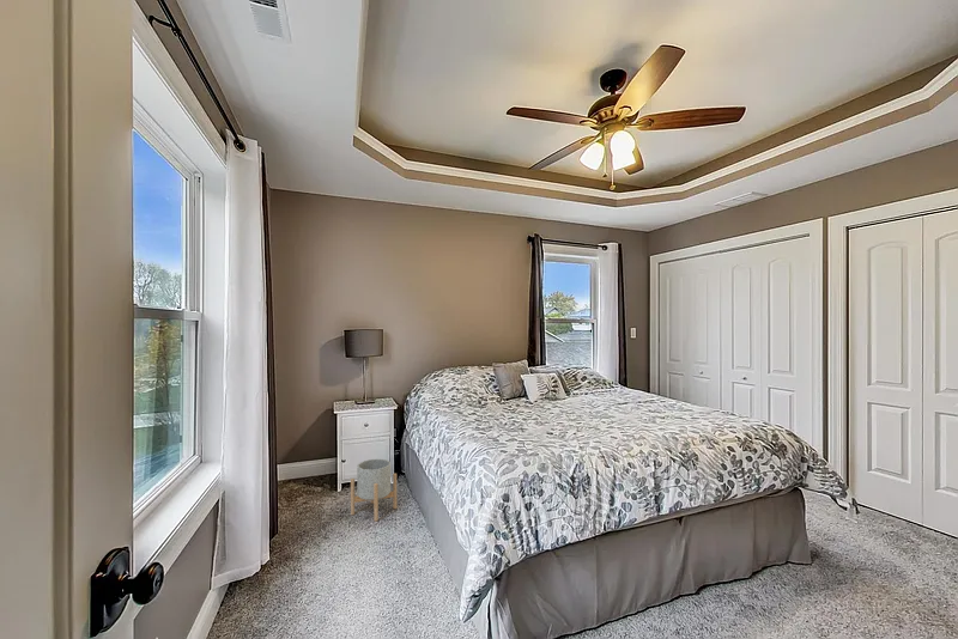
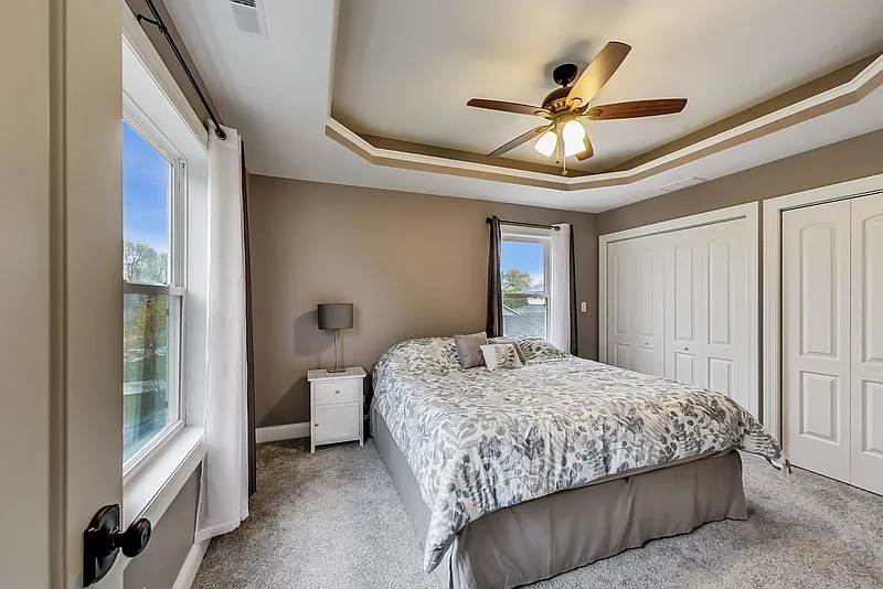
- planter (374, 487)
